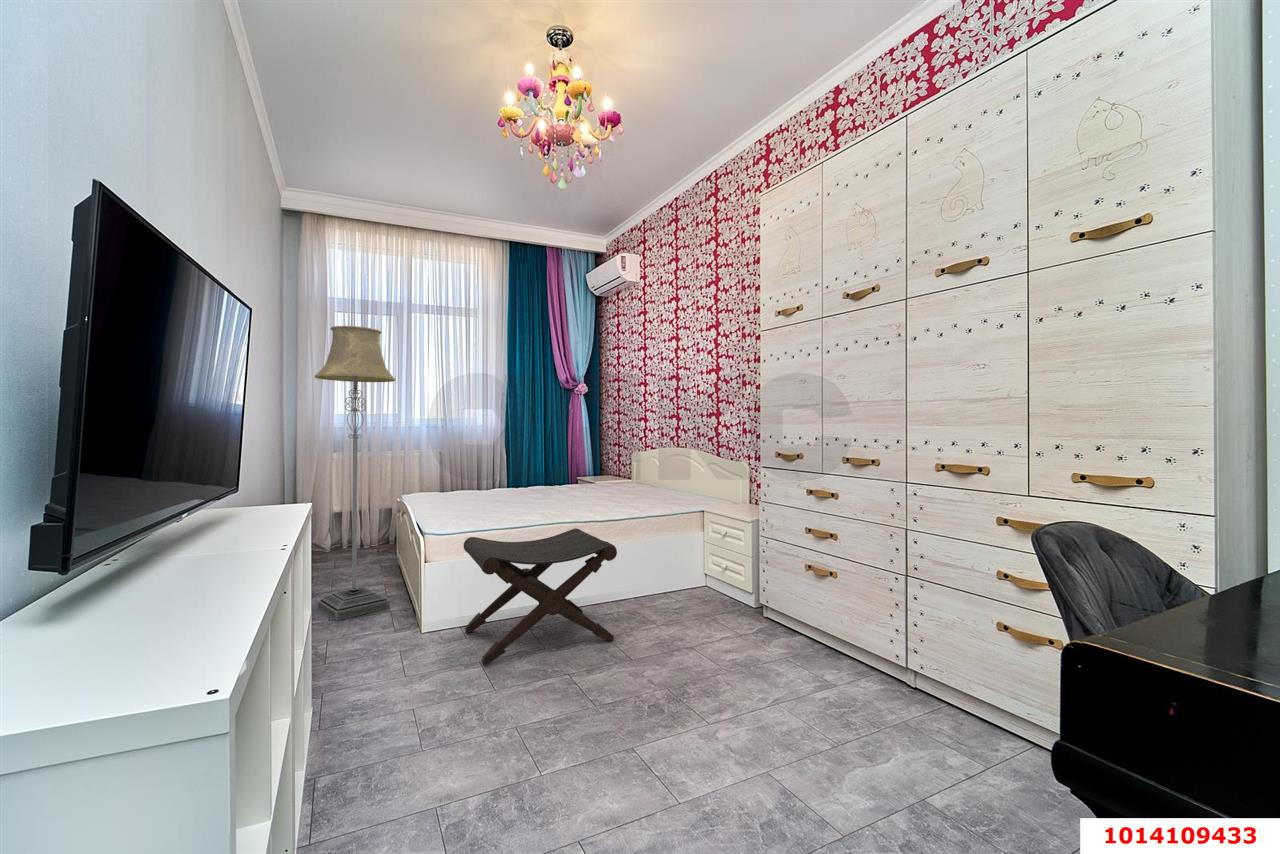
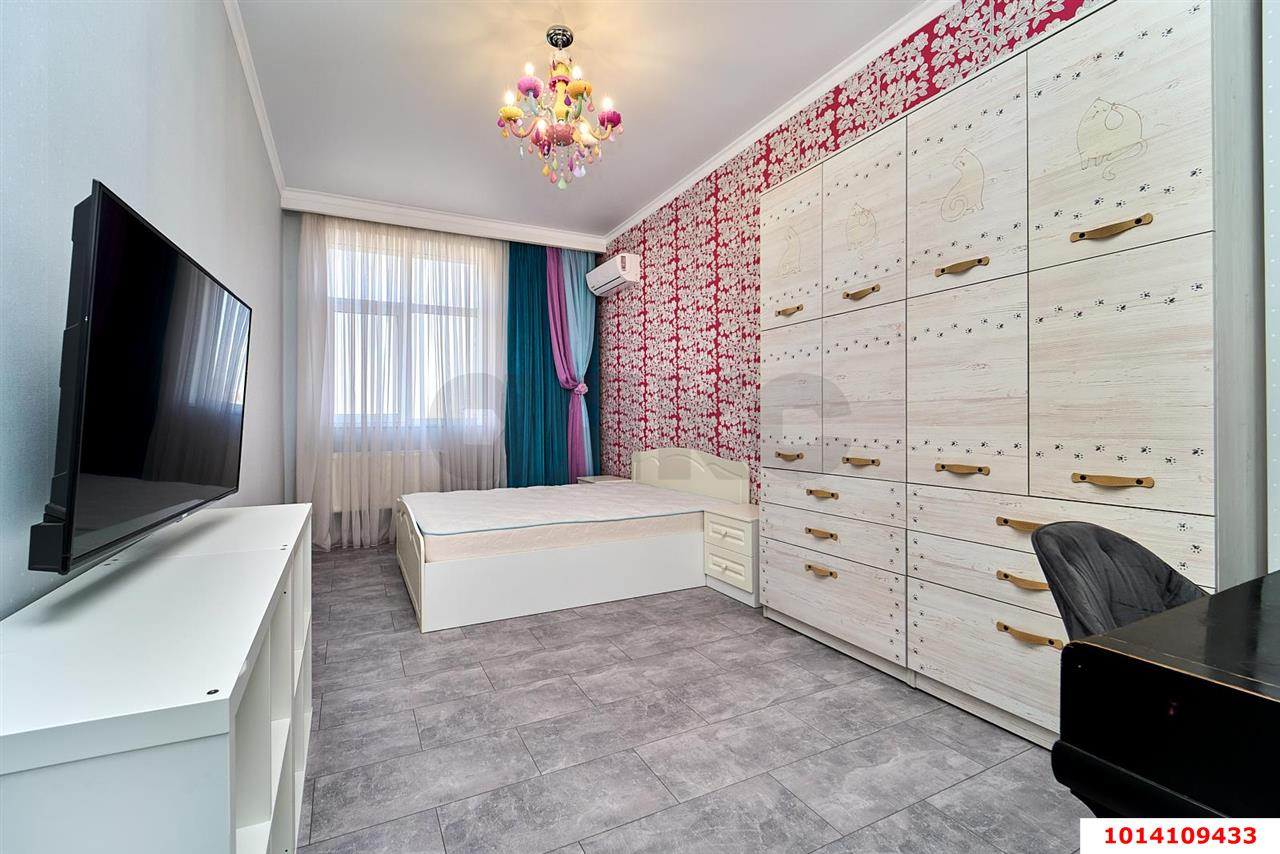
- footstool (538, 588)
- floor lamp (355, 468)
